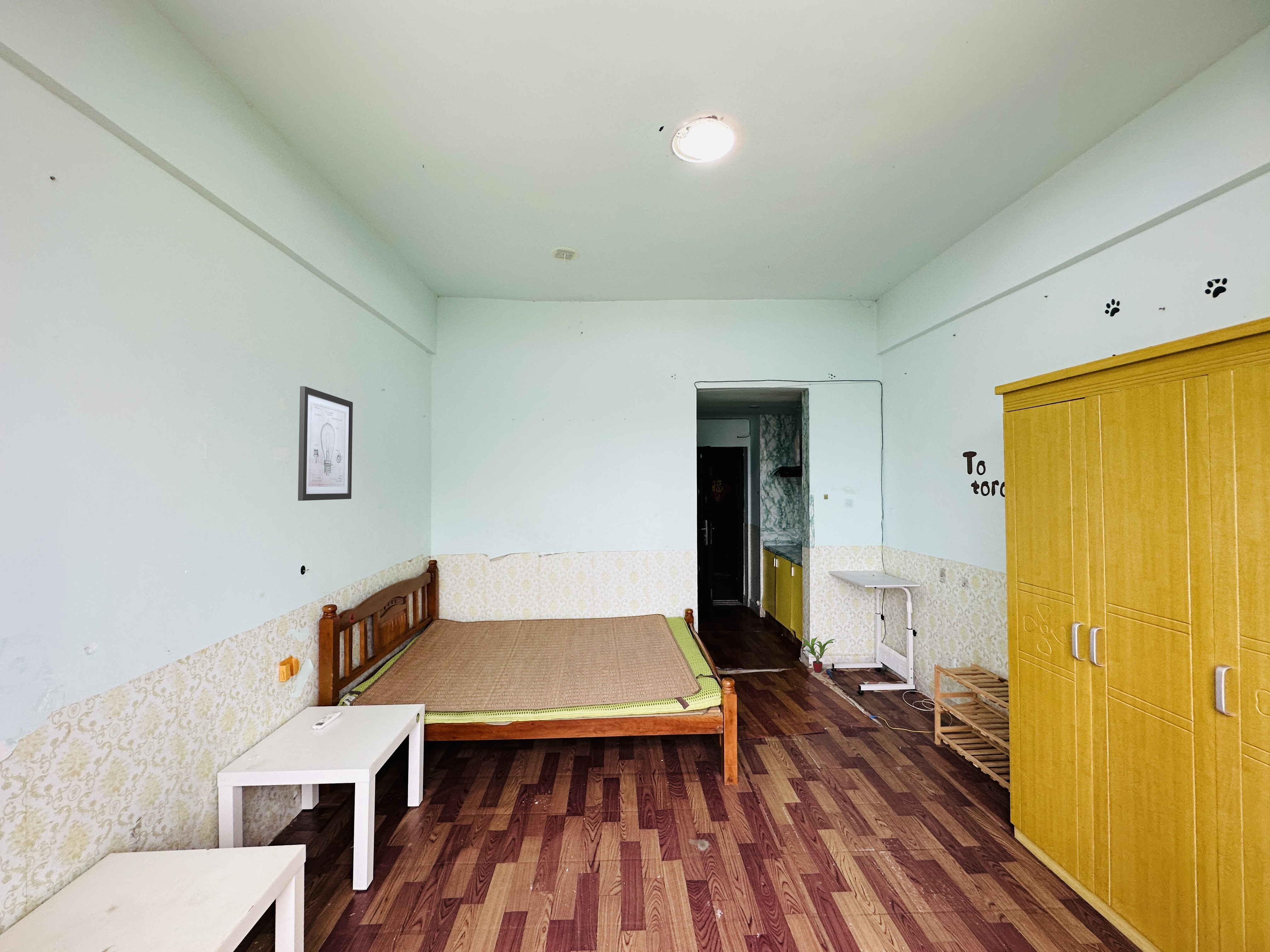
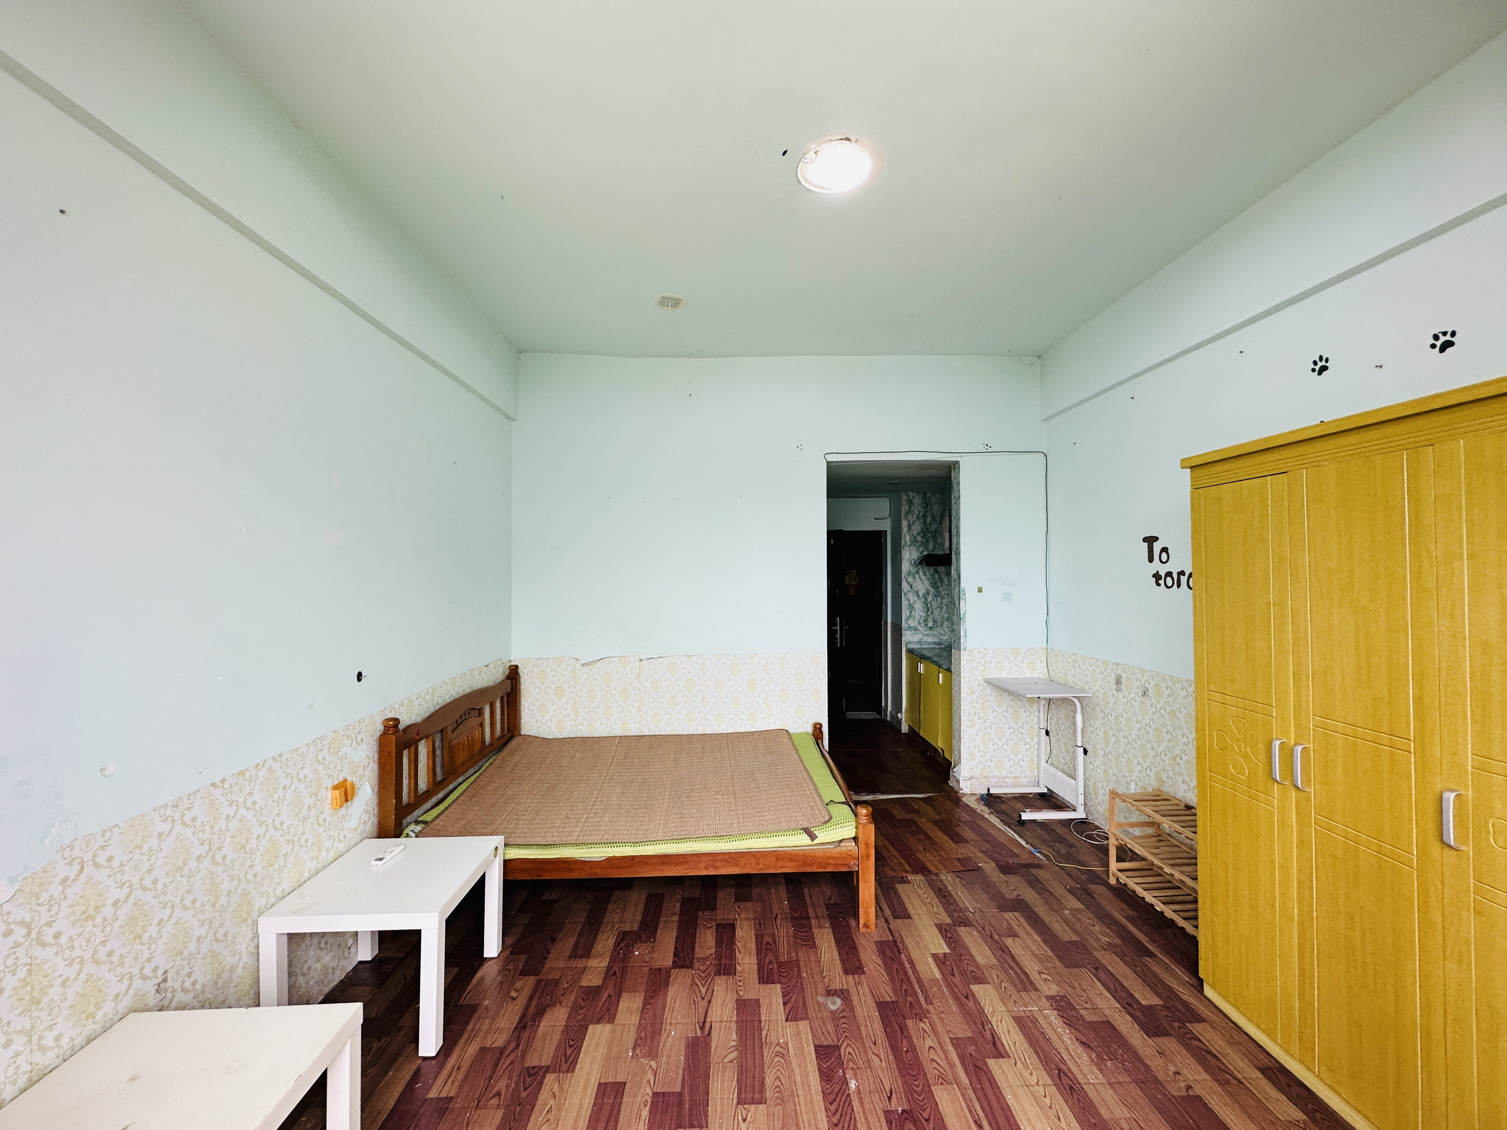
- potted plant (820, 655)
- wall art (328, 447)
